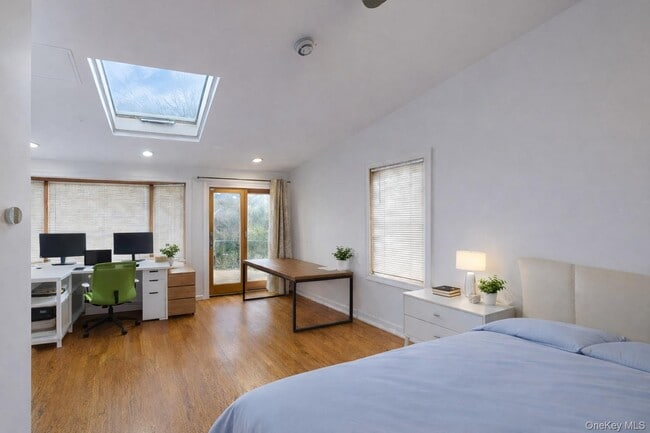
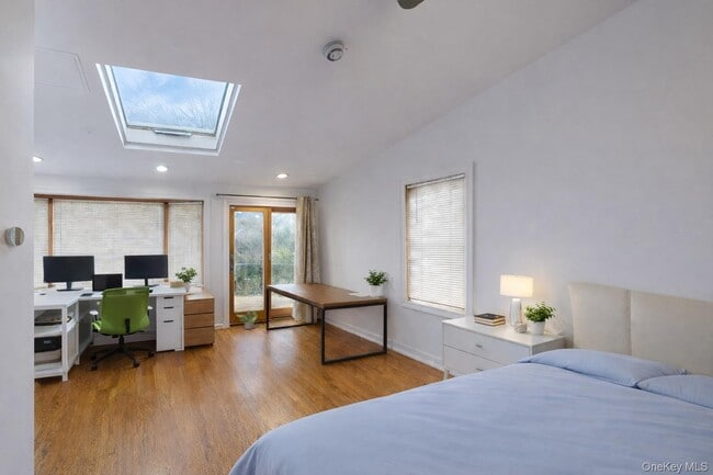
+ potted plant (246, 318)
